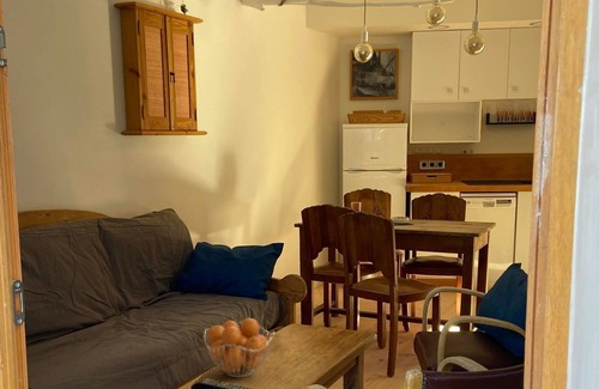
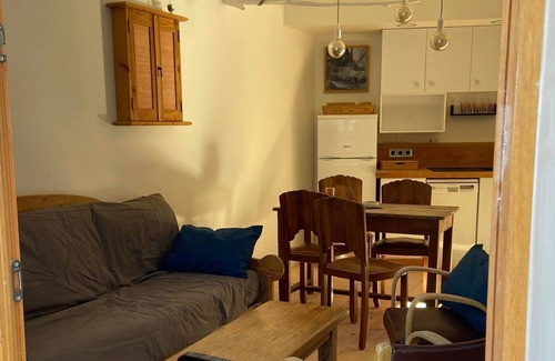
- fruit basket (240, 346)
